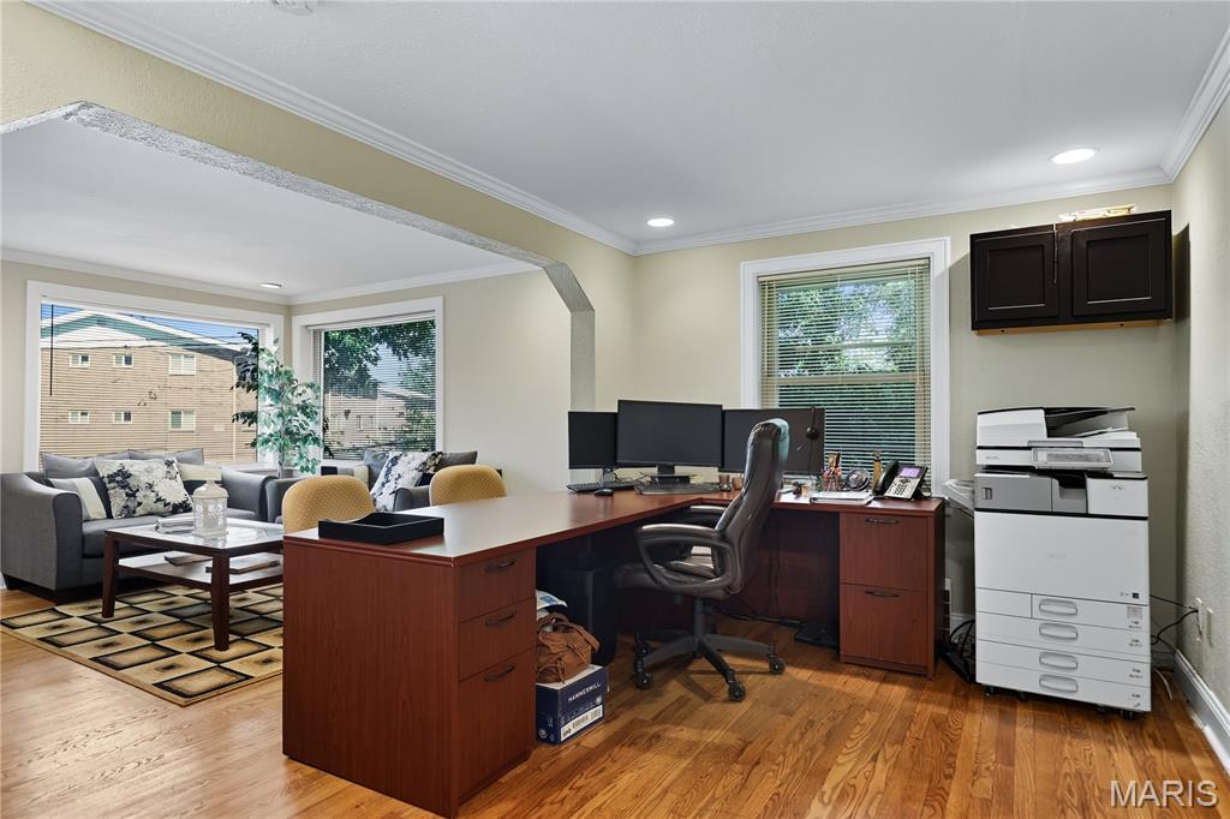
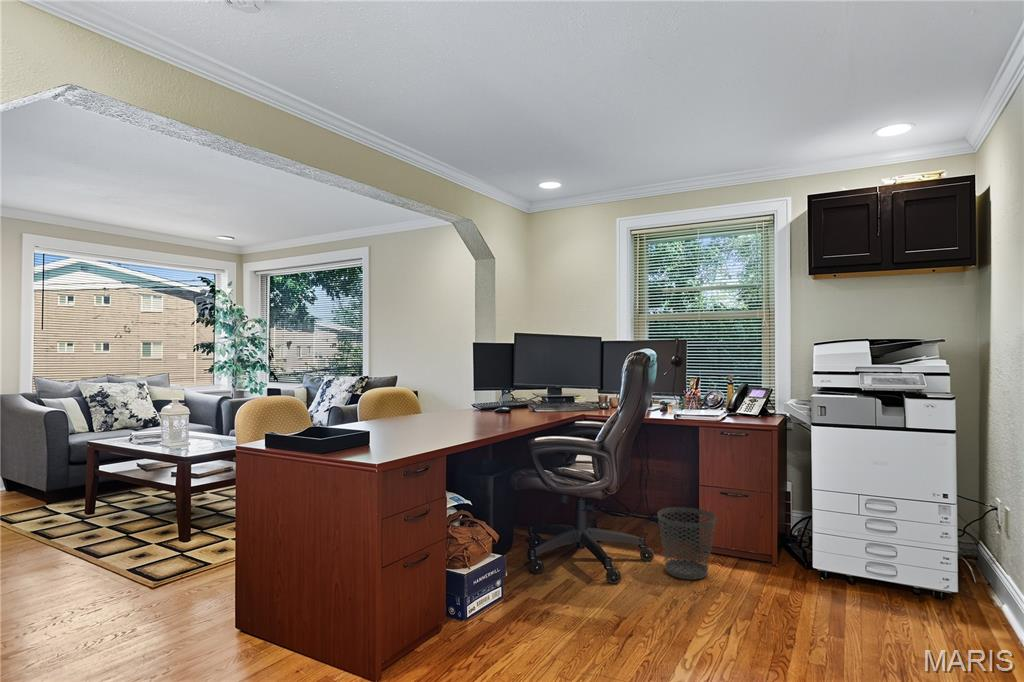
+ wastebasket (686, 543)
